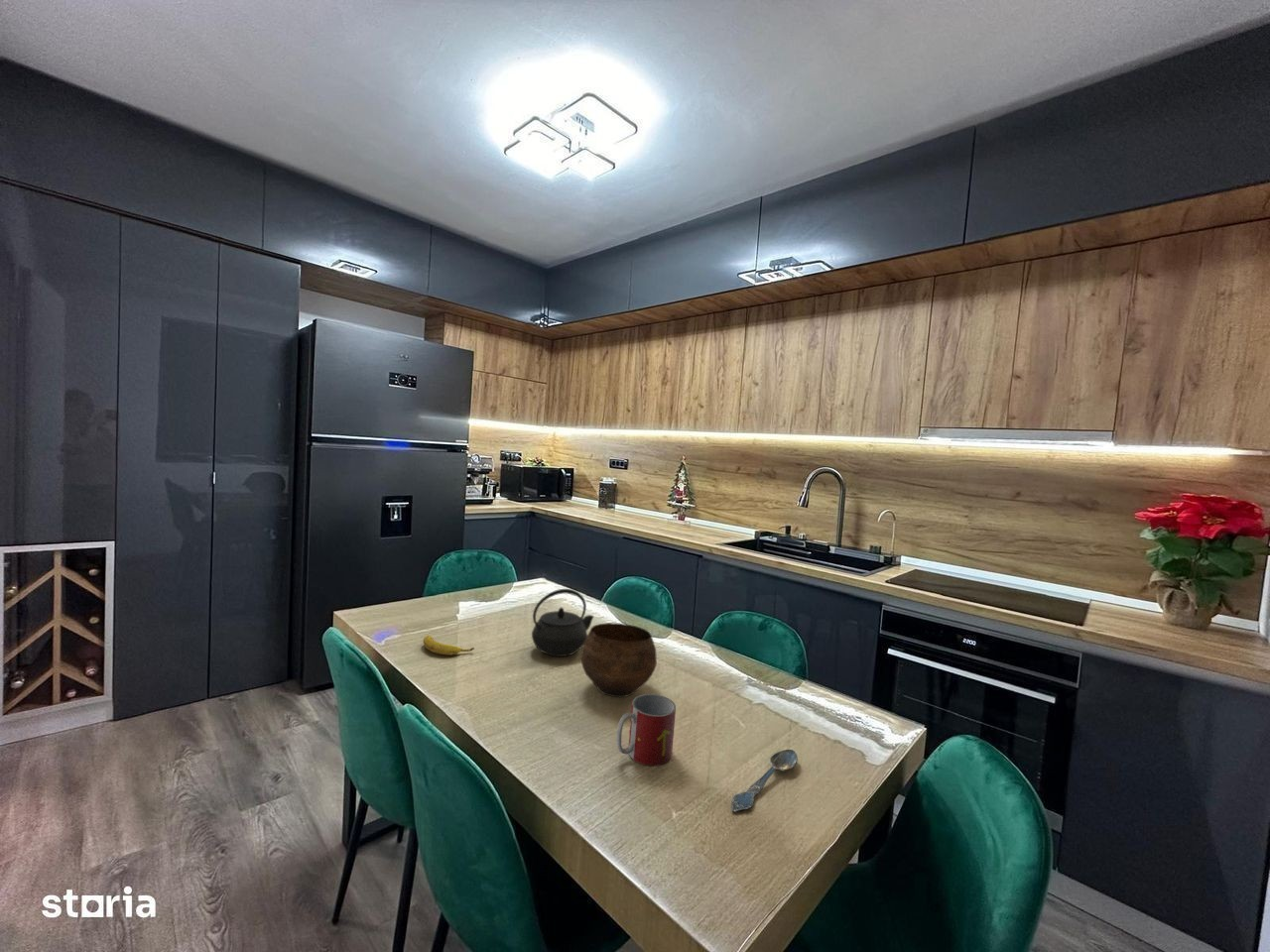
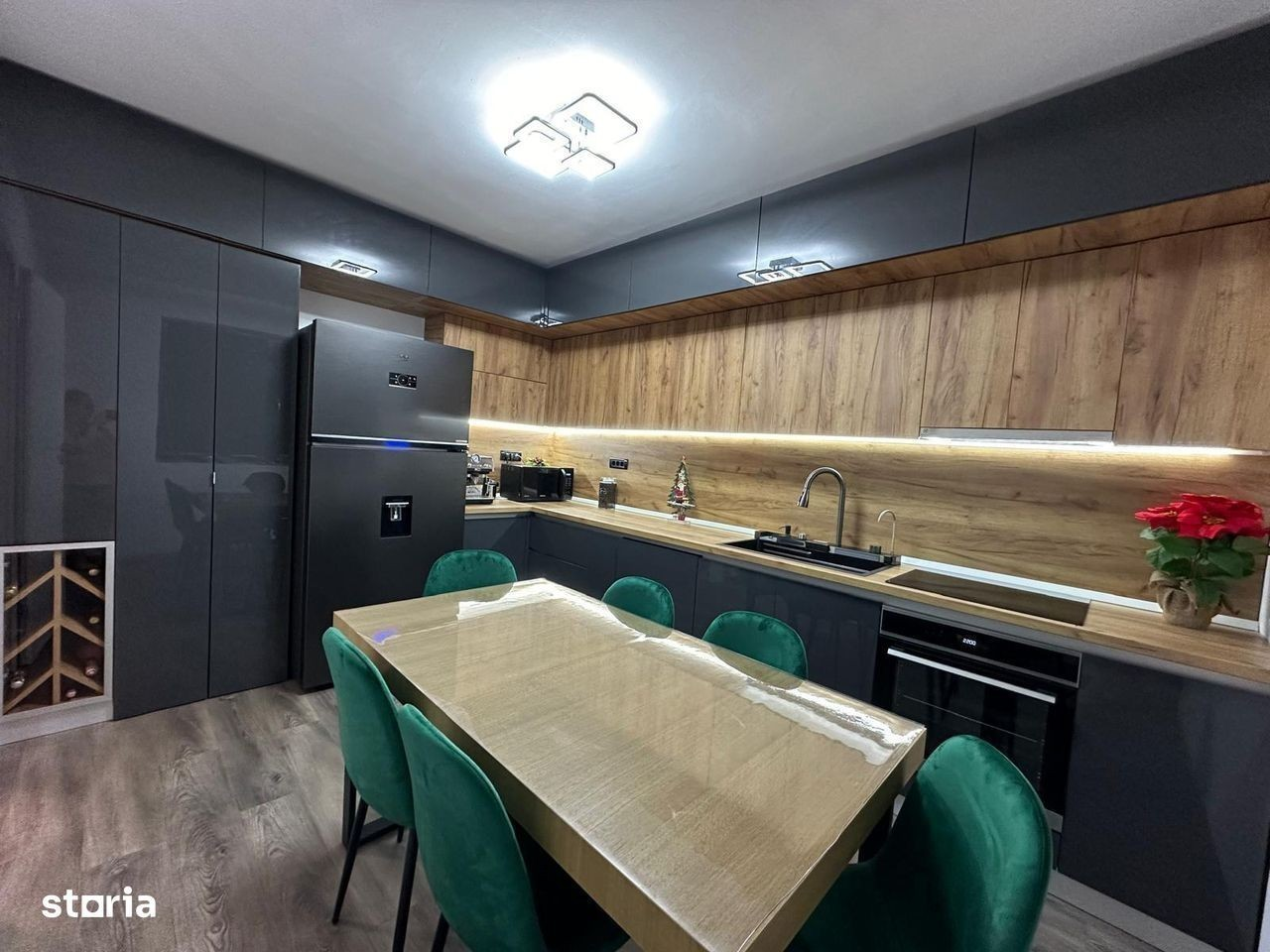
- banana (444, 645)
- kettle (564, 619)
- spoon (766, 777)
- bowl (618, 658)
- mug (644, 730)
